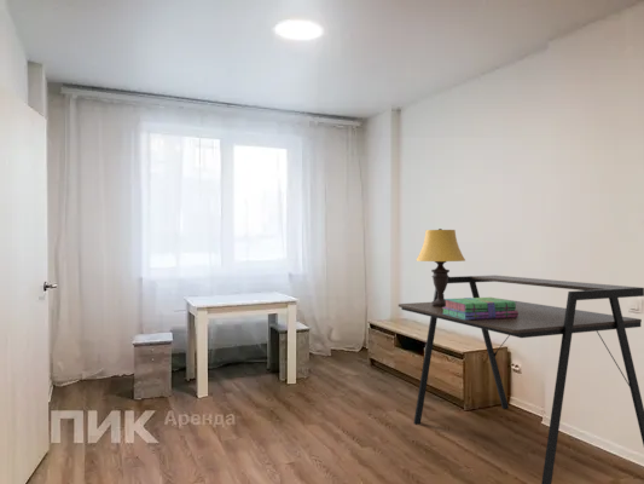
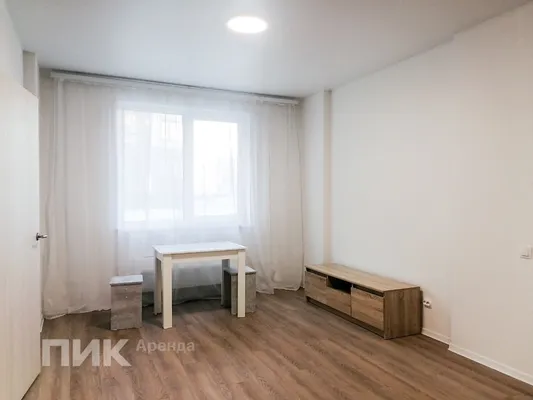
- desk (498, 369)
- stack of books (478, 307)
- table lamp (440, 266)
